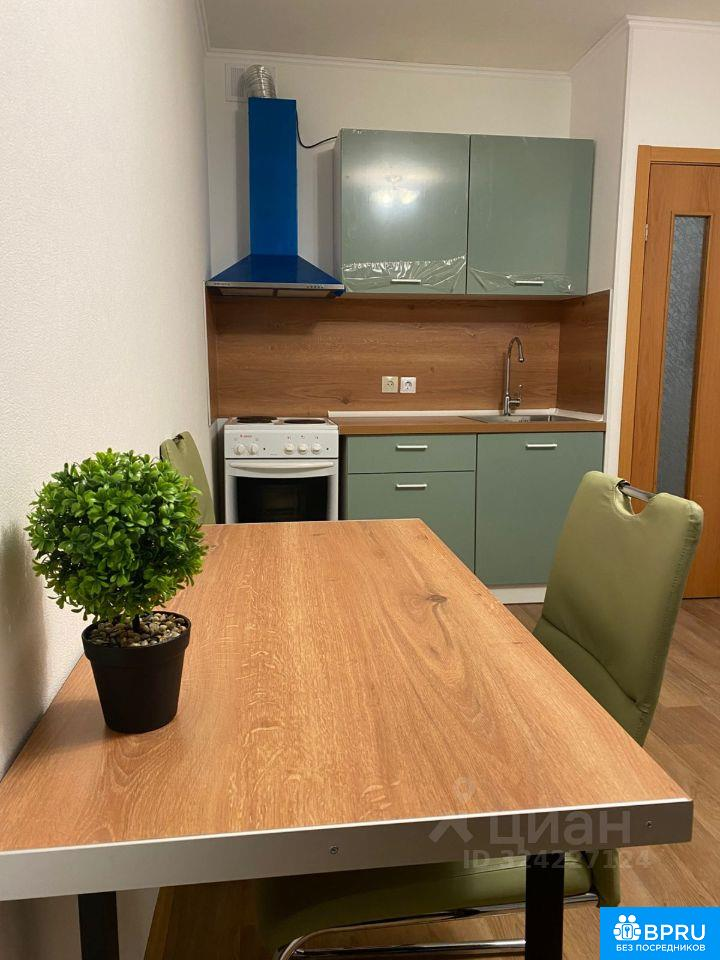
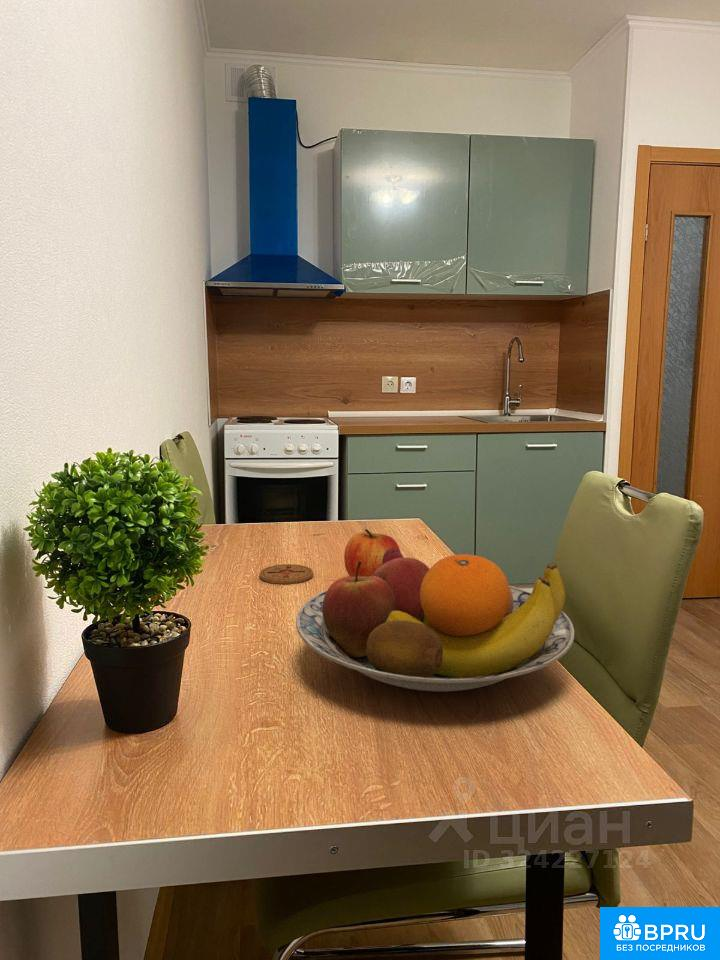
+ fruit bowl (432, 606)
+ apple (372, 555)
+ coaster (286, 573)
